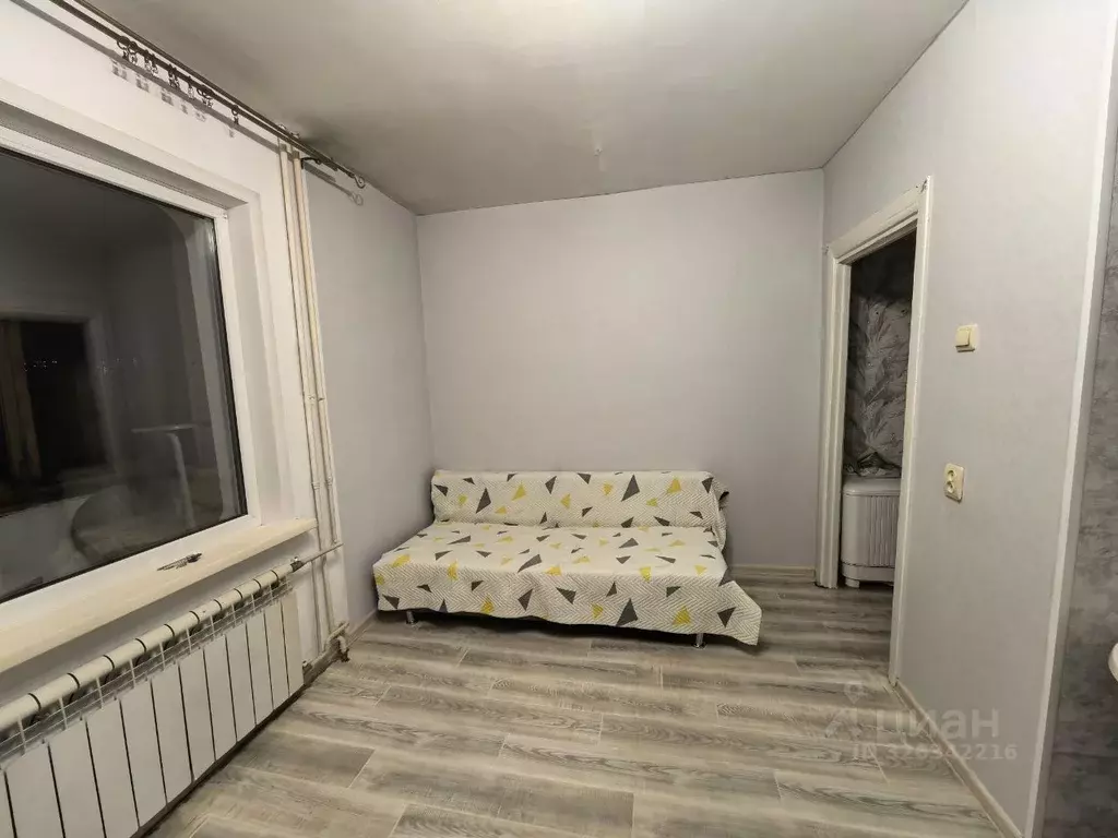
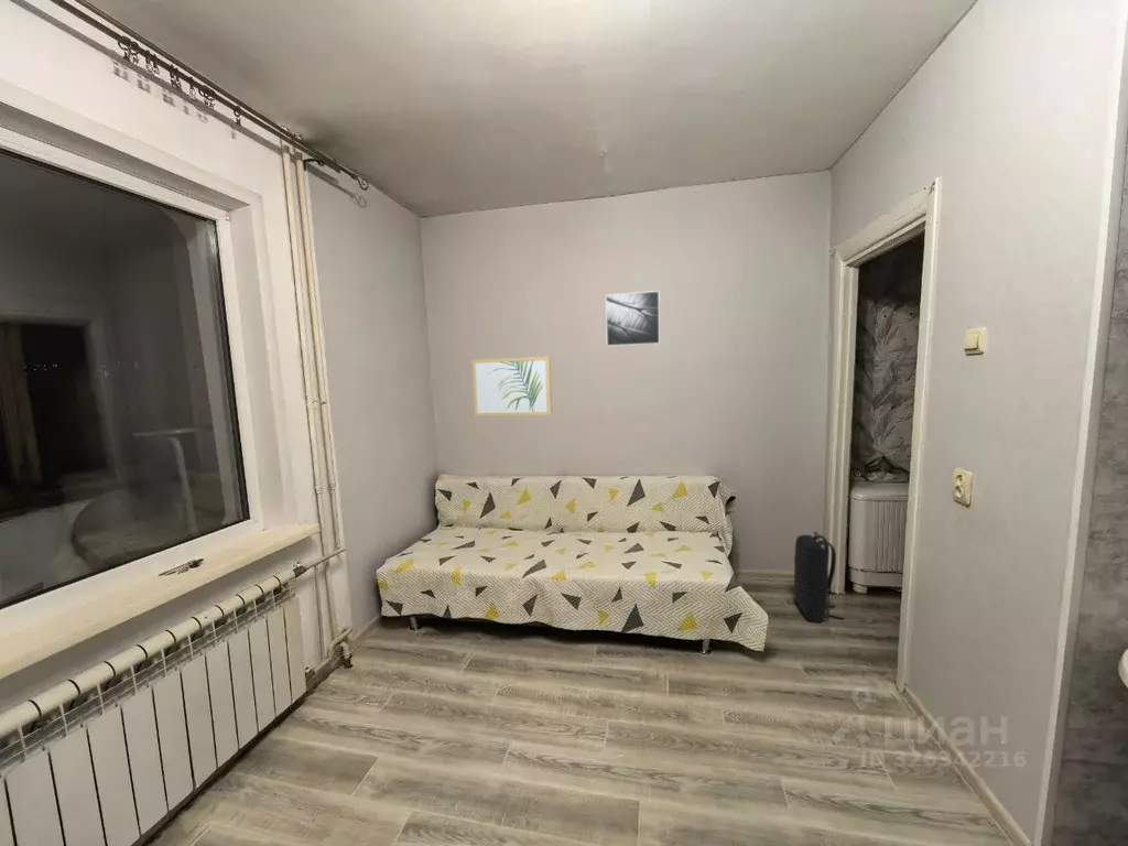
+ wall art (511, 387)
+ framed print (632, 318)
+ backpack (818, 572)
